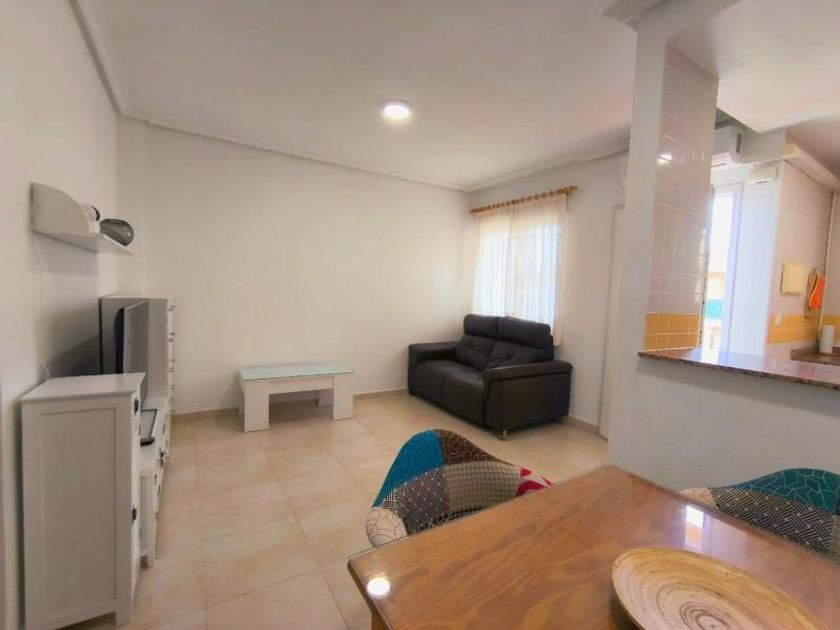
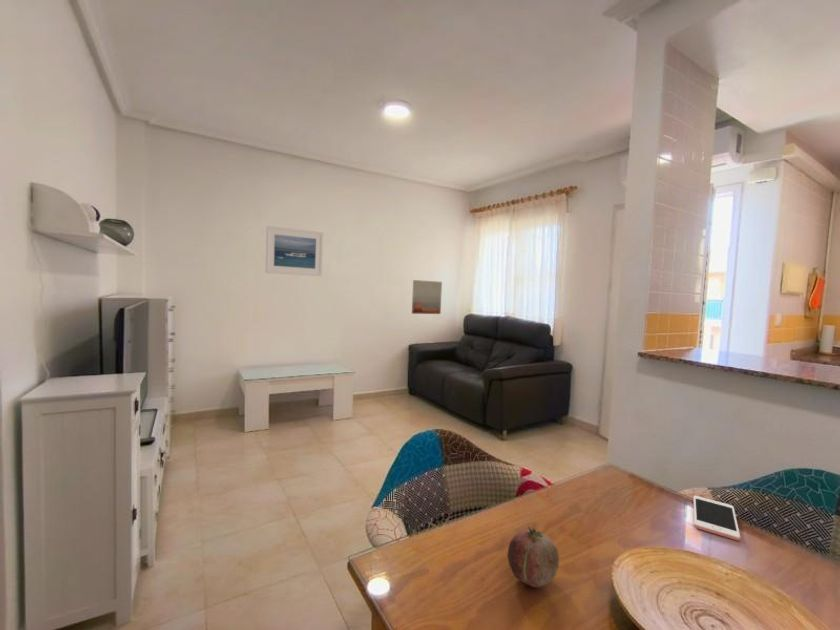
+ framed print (295, 252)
+ wall art (427, 297)
+ fruit (533, 554)
+ cell phone (714, 516)
